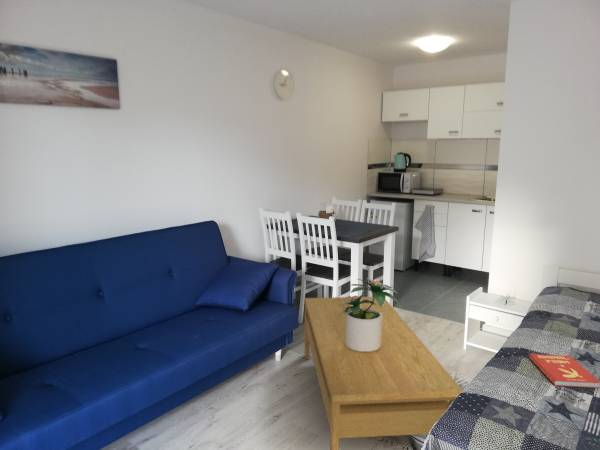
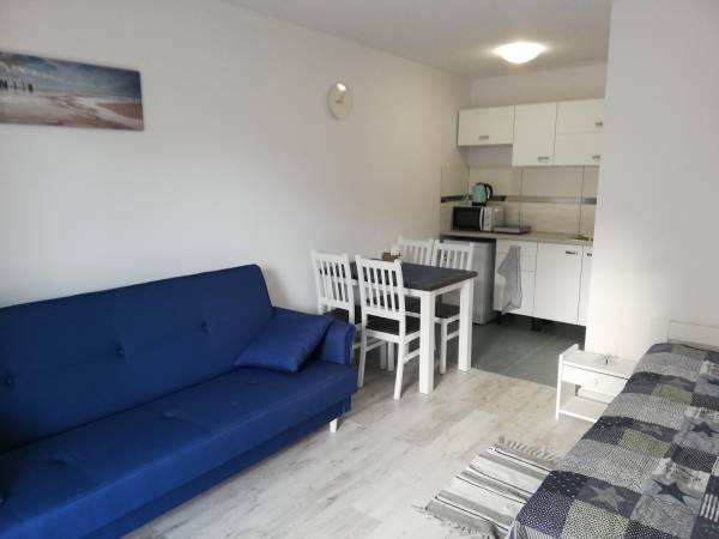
- book (562, 369)
- coffee table (363, 369)
- potted plant (368, 311)
